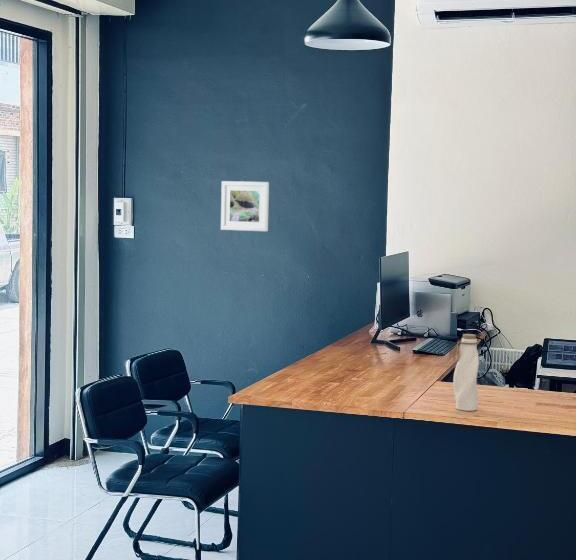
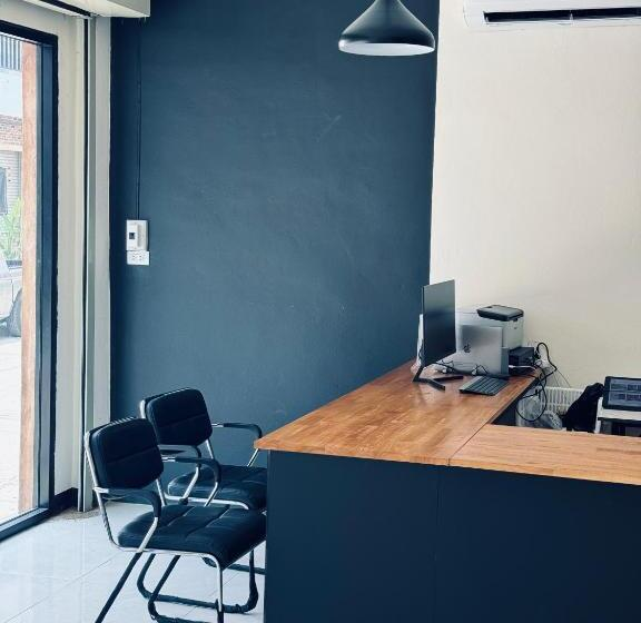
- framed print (244, 206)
- water bottle (466, 371)
